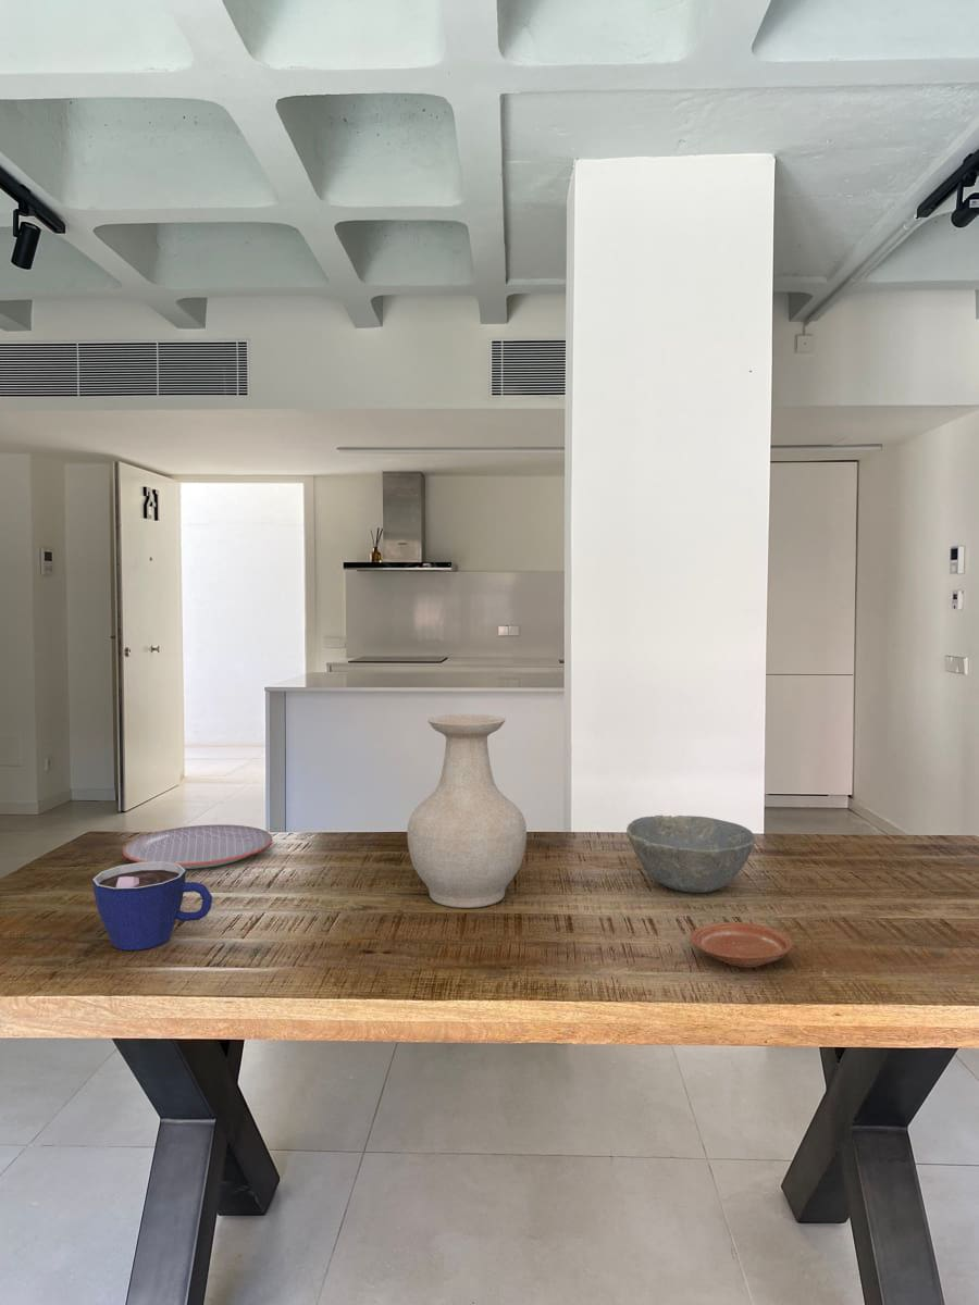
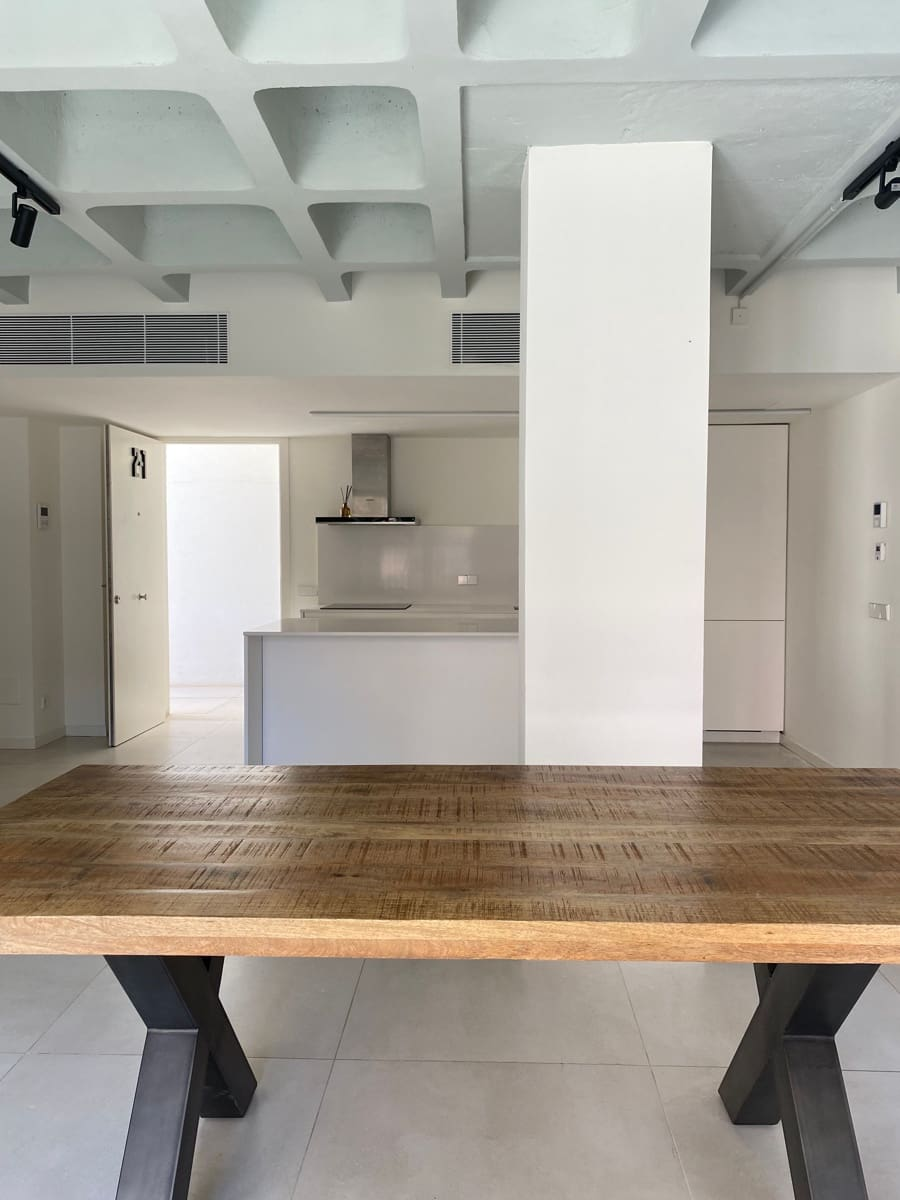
- plate (199, 847)
- bowl (690, 857)
- cup (154, 906)
- vase (467, 808)
- plate (740, 947)
